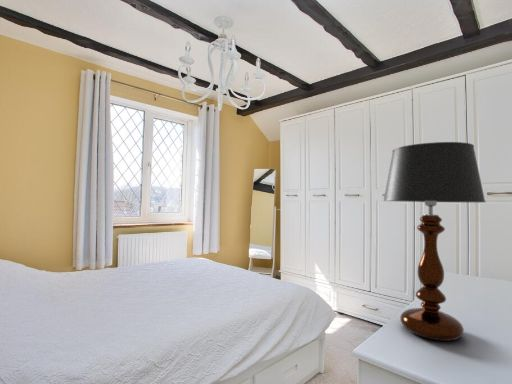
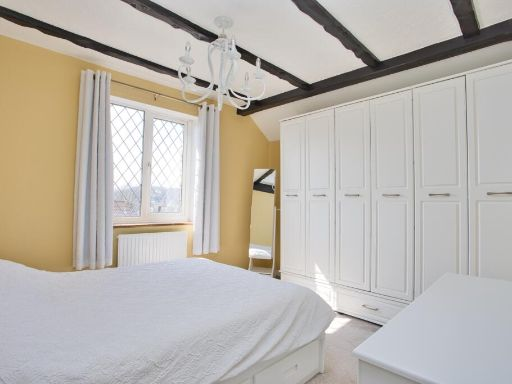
- table lamp (430, 238)
